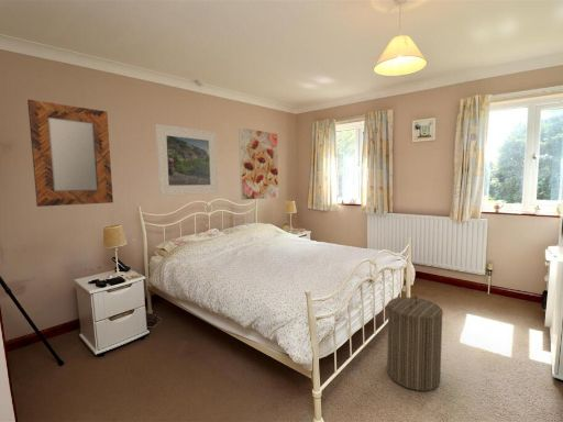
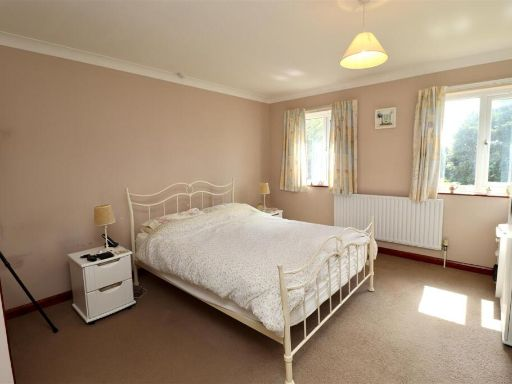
- laundry hamper (413, 335)
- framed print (260, 165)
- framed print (189, 162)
- home mirror (74, 156)
